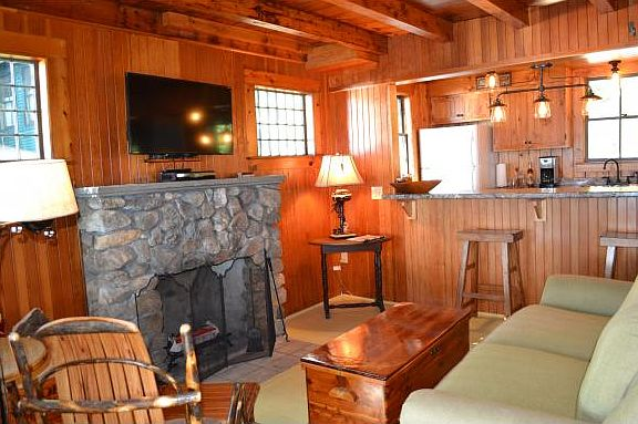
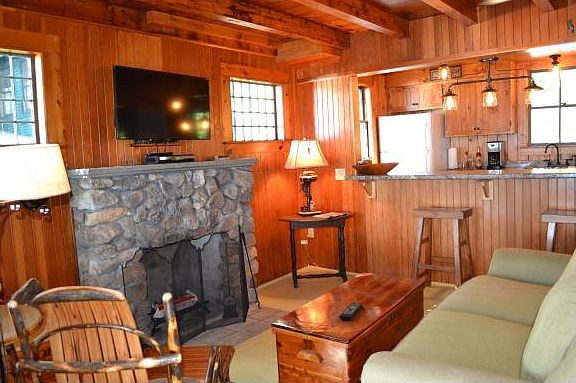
+ remote control (351, 311)
